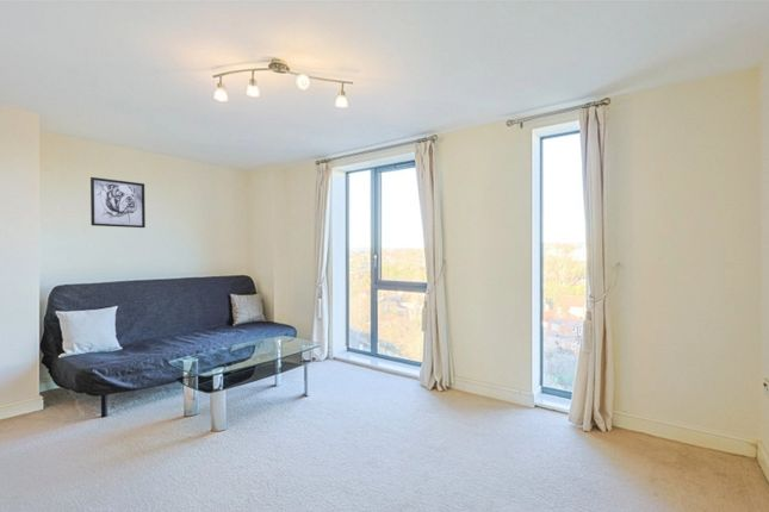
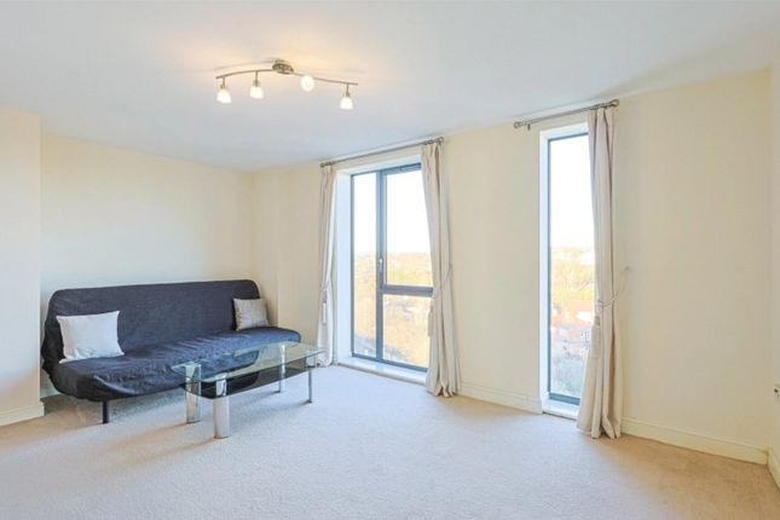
- wall art (118, 204)
